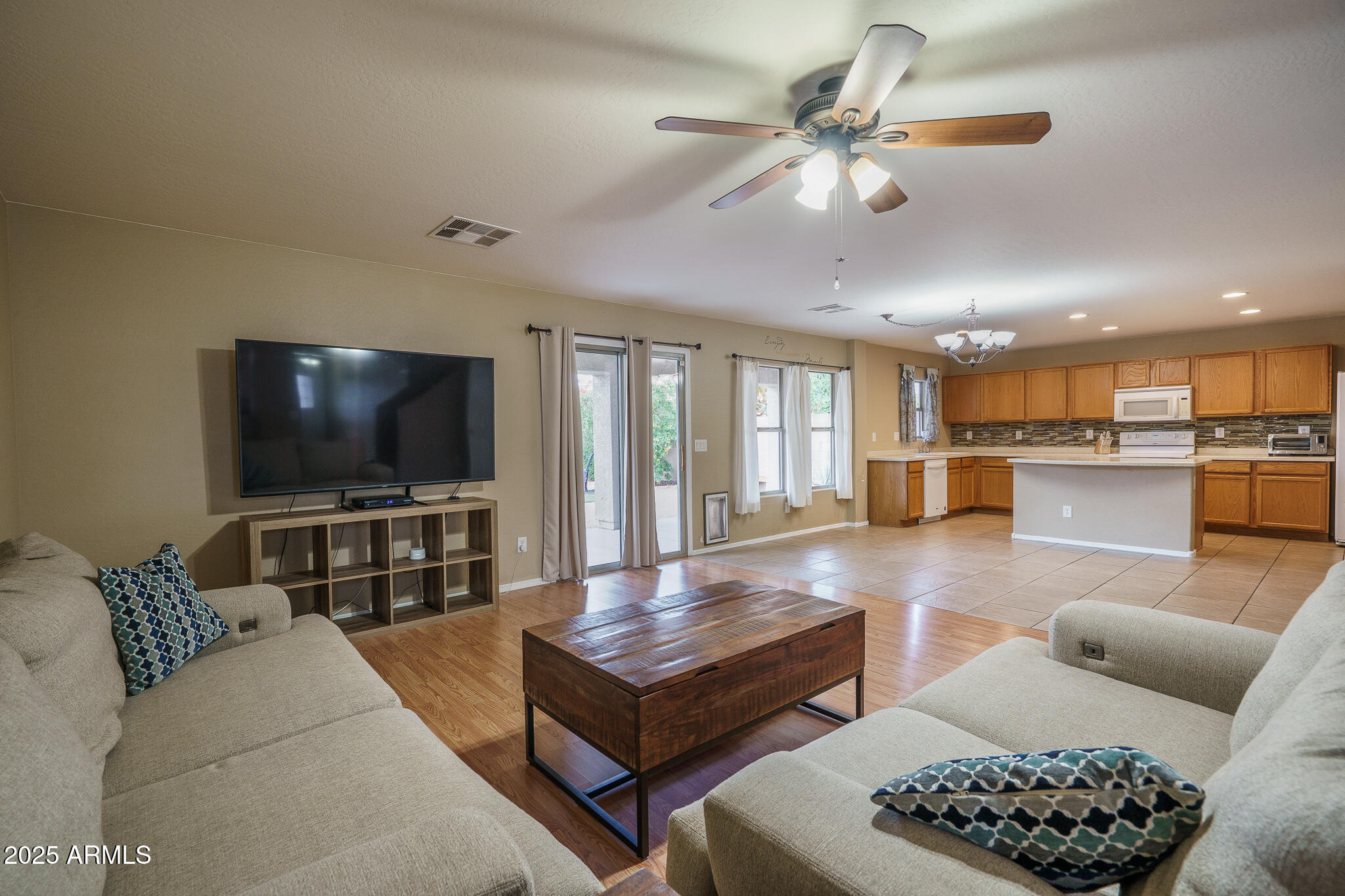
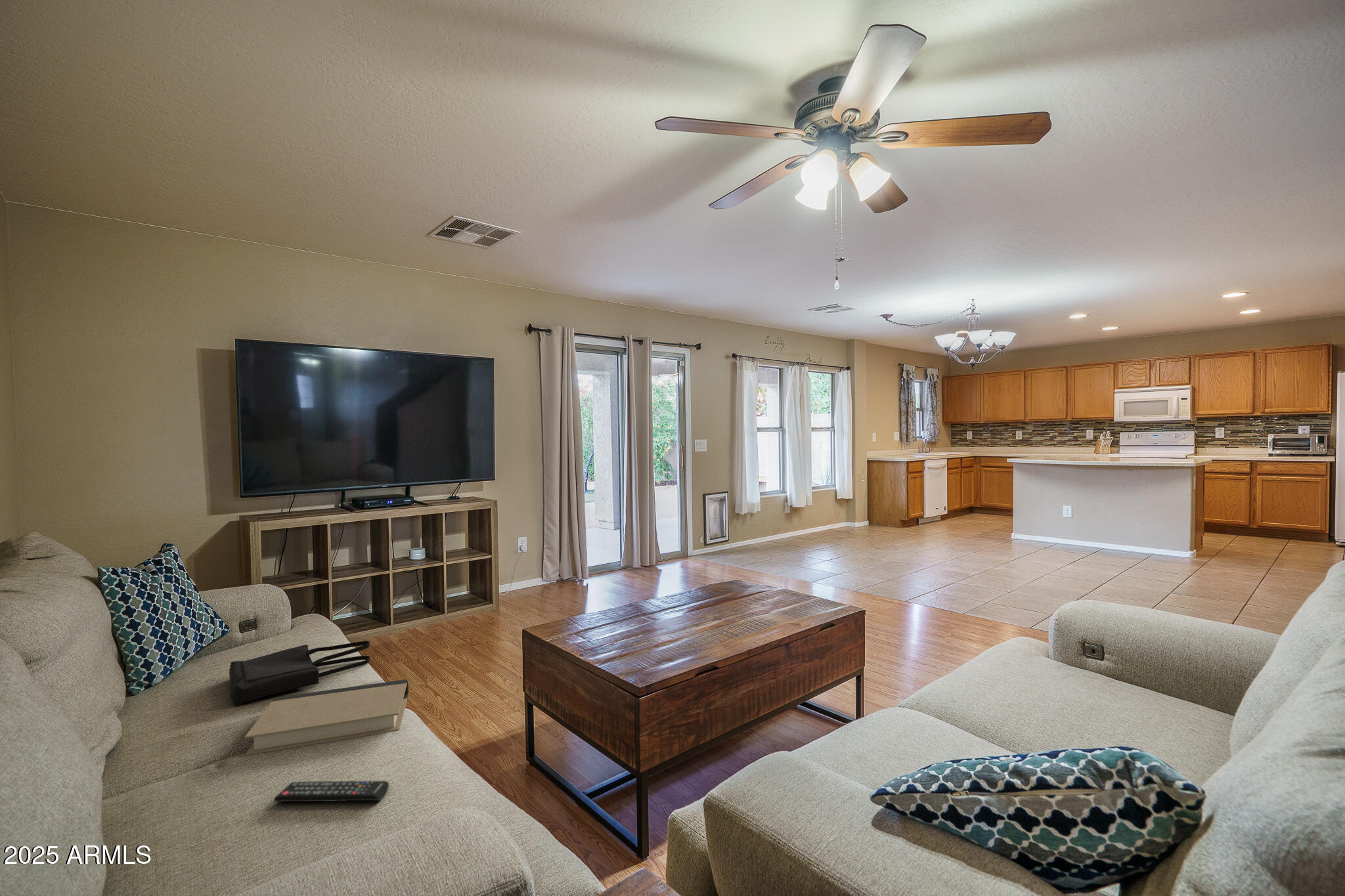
+ book (334, 713)
+ tote bag (304, 665)
+ remote control (332, 792)
